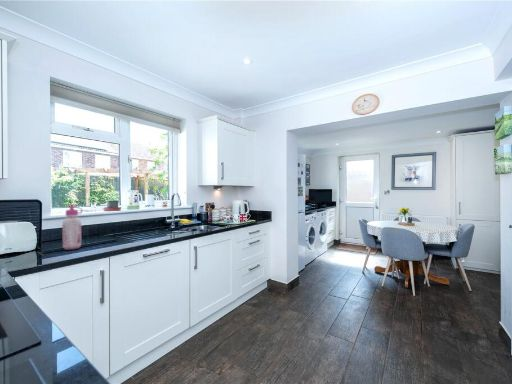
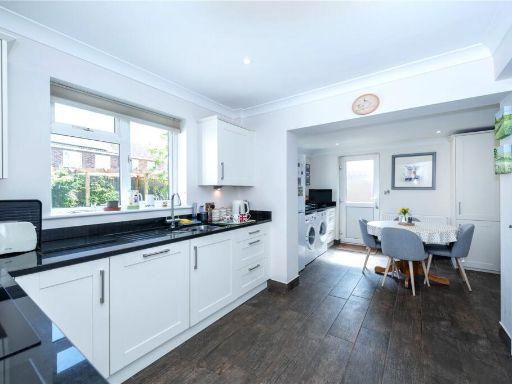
- glue bottle (72, 226)
